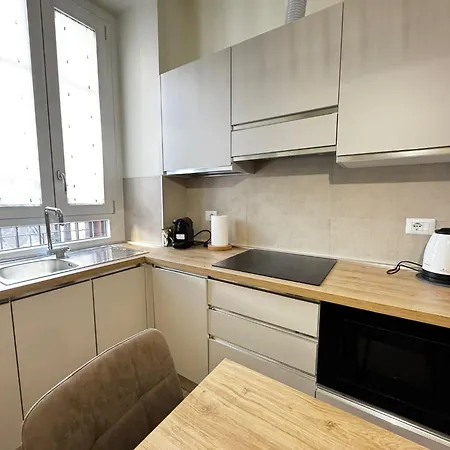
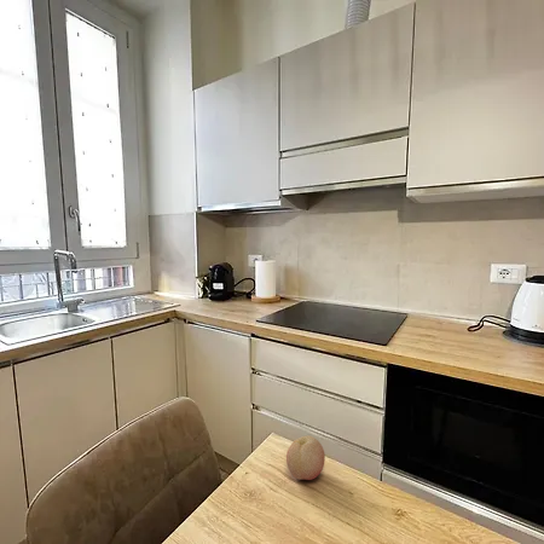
+ fruit (305, 457)
